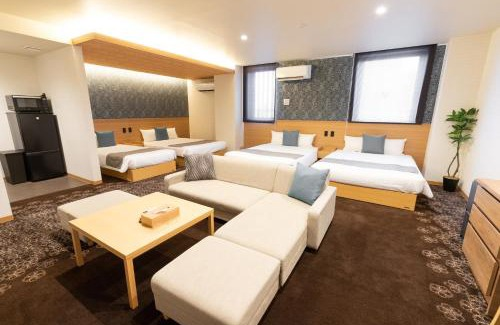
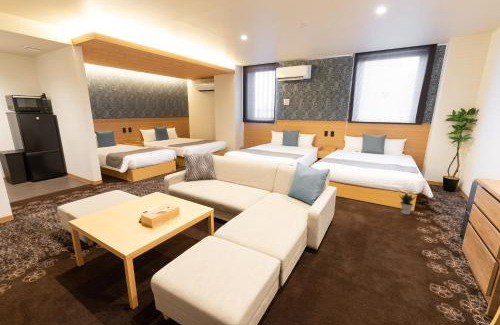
+ potted plant (406, 202)
